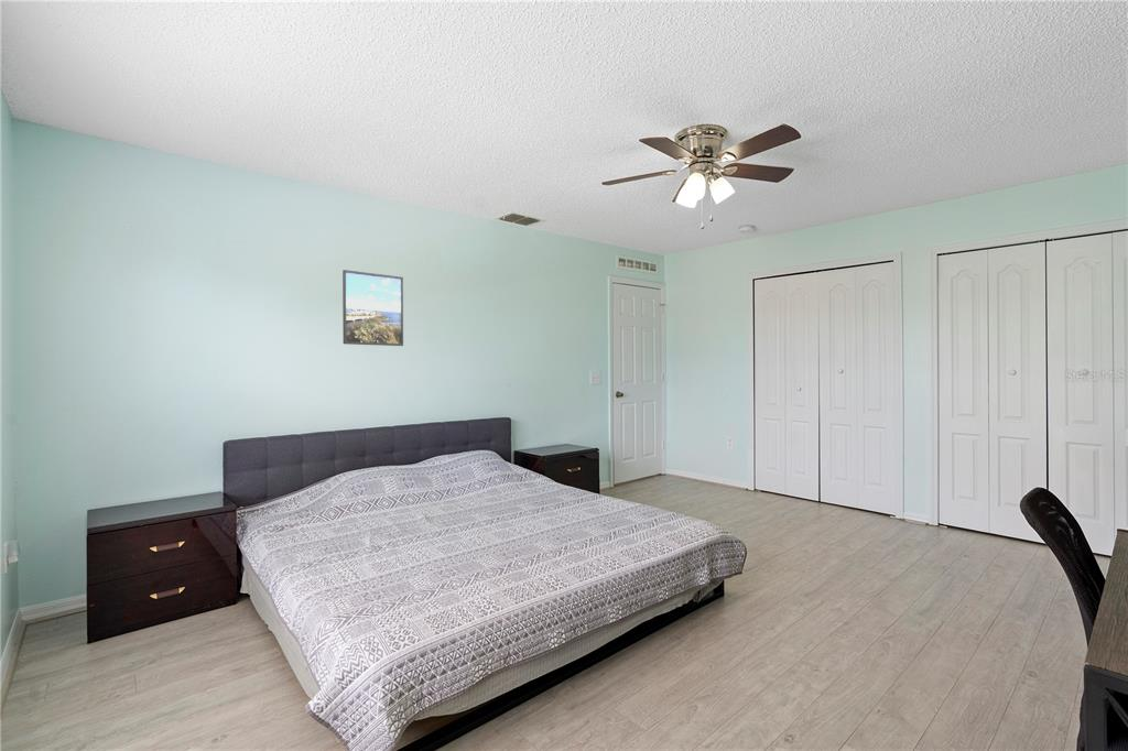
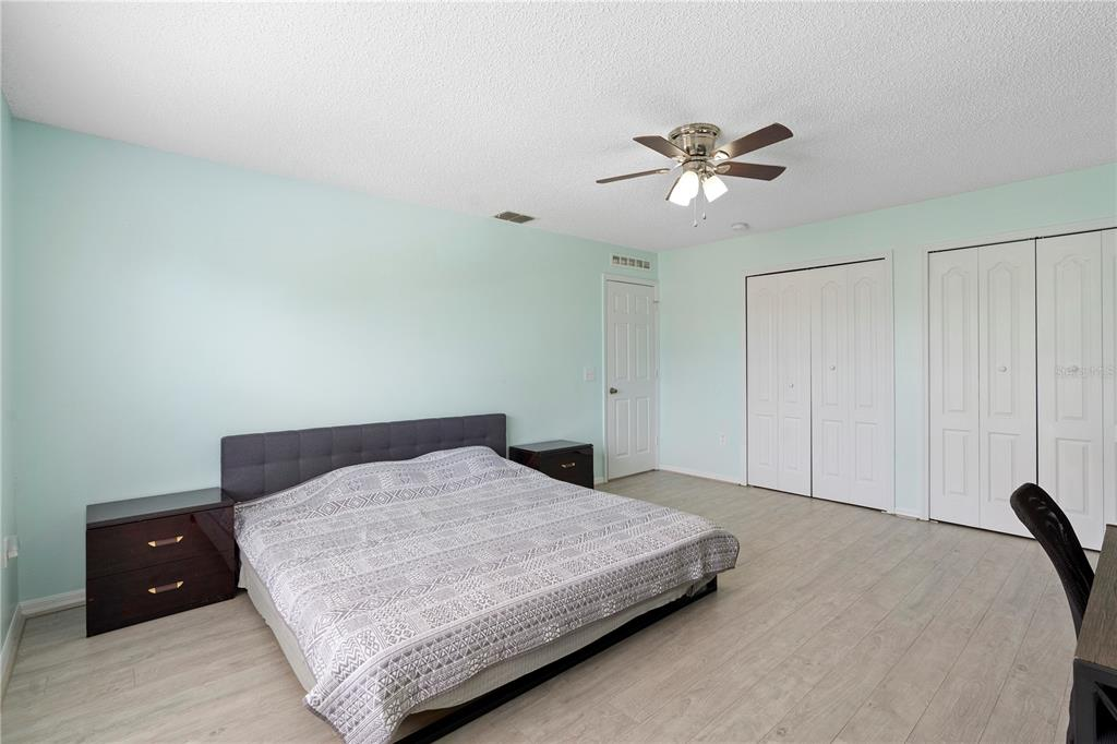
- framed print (373, 308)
